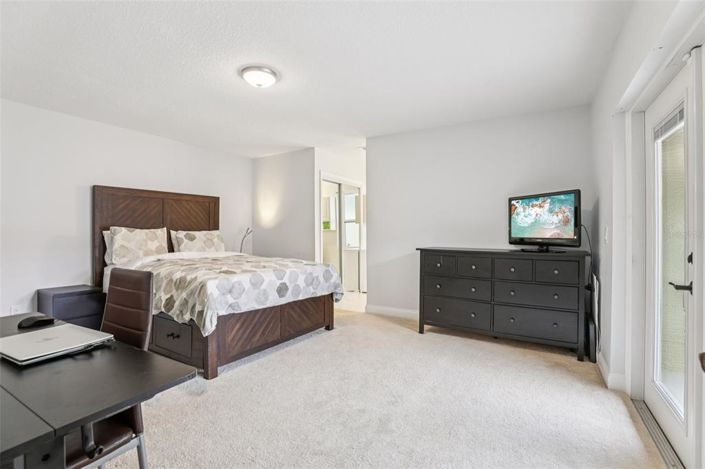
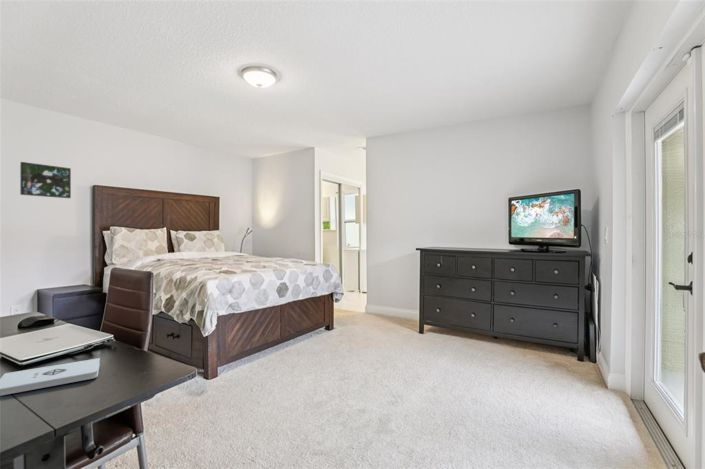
+ notepad (51, 375)
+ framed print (46, 180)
